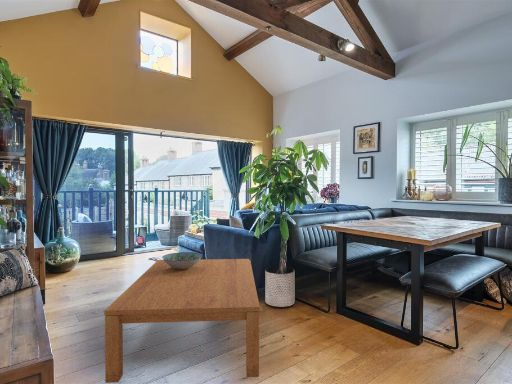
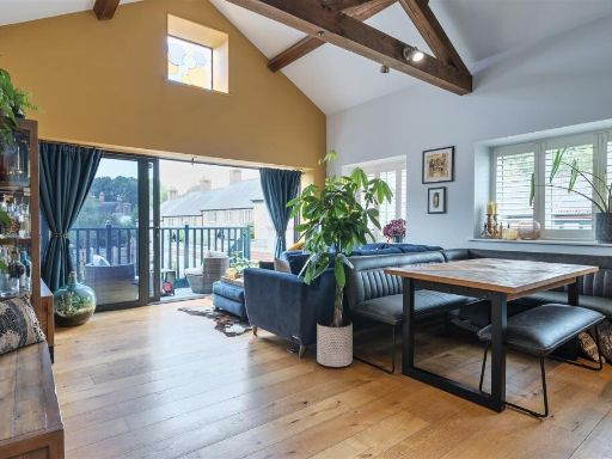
- coffee table (196, 304)
- decorative bowl (182, 262)
